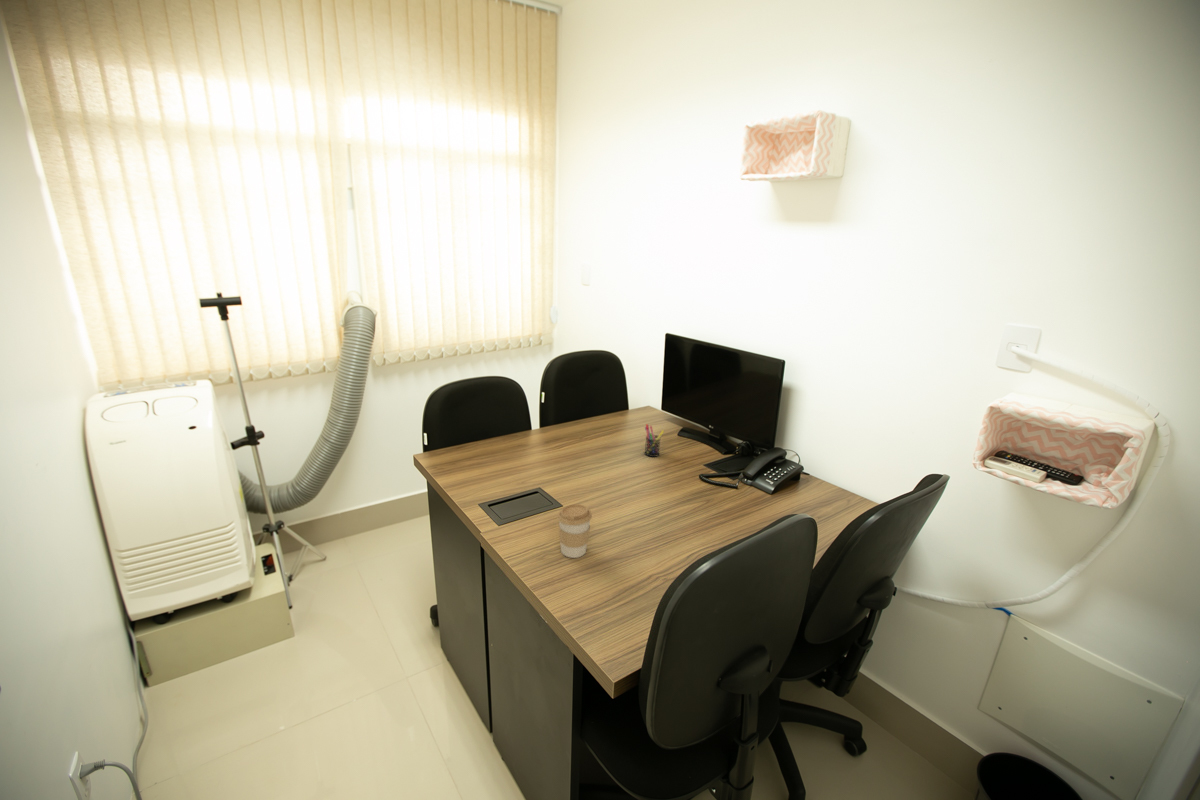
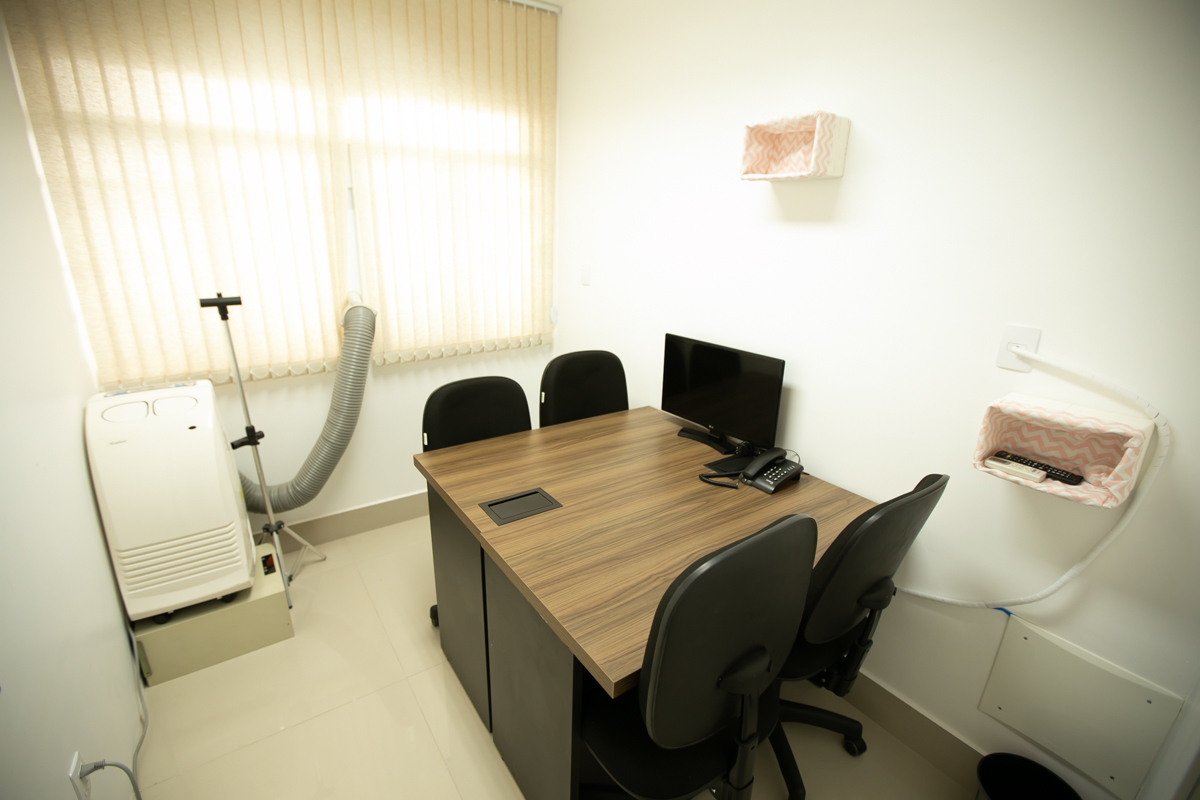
- pen holder (651, 440)
- coffee cup (574, 529)
